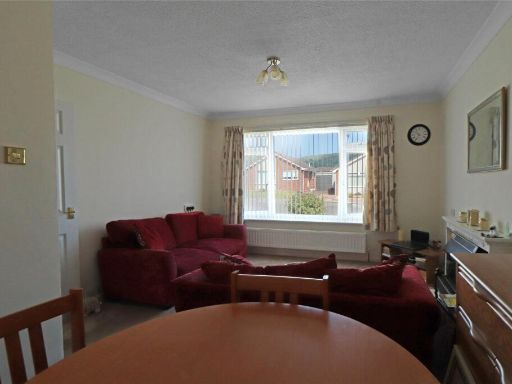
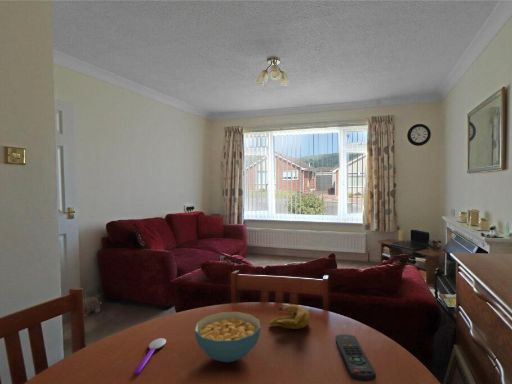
+ cereal bowl (228, 340)
+ remote control (353, 354)
+ spoon (150, 353)
+ banana (289, 315)
